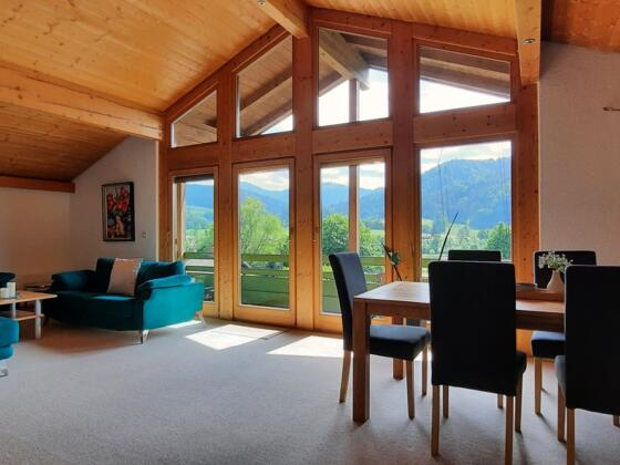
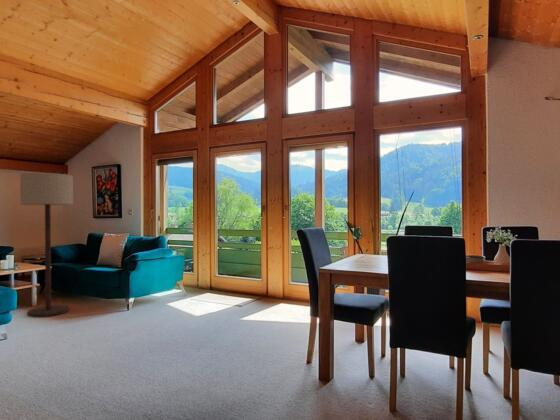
+ floor lamp (47, 243)
